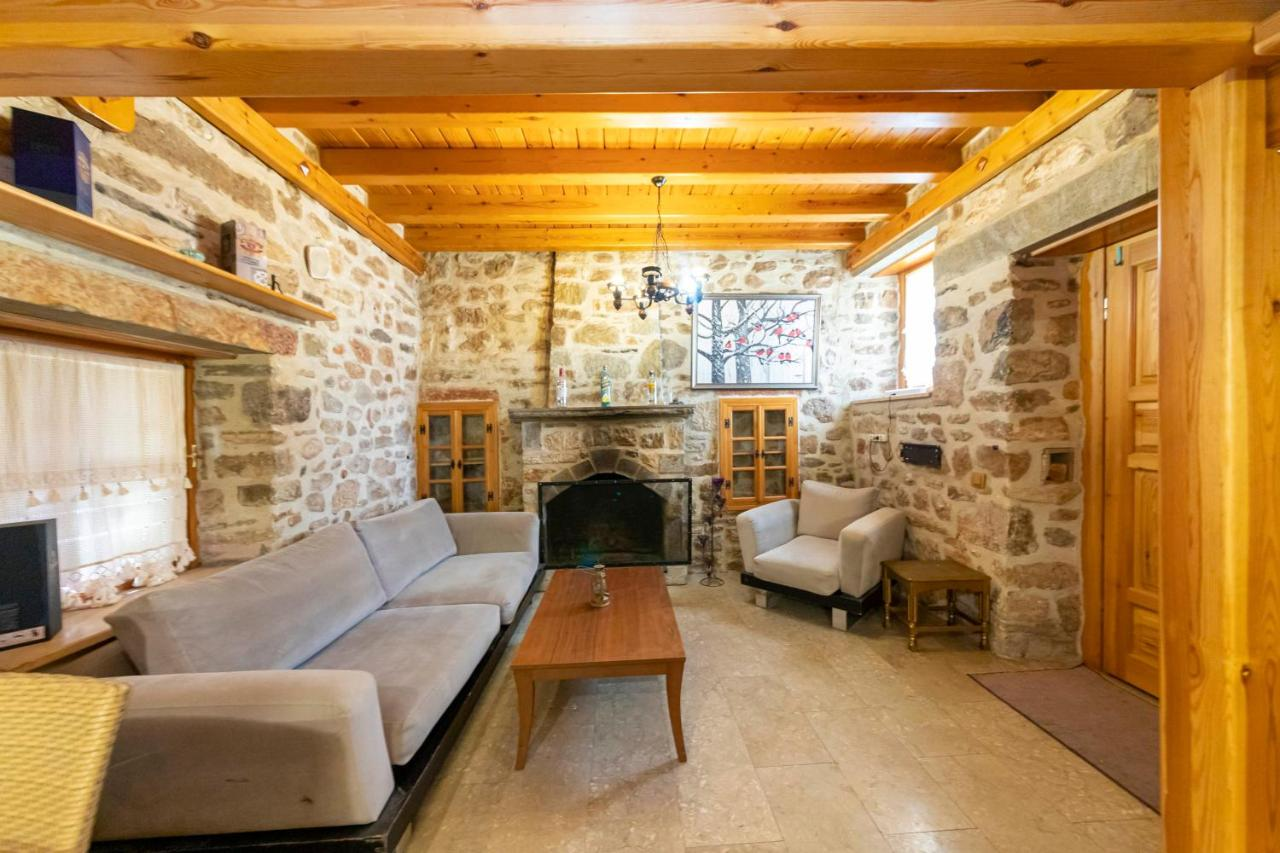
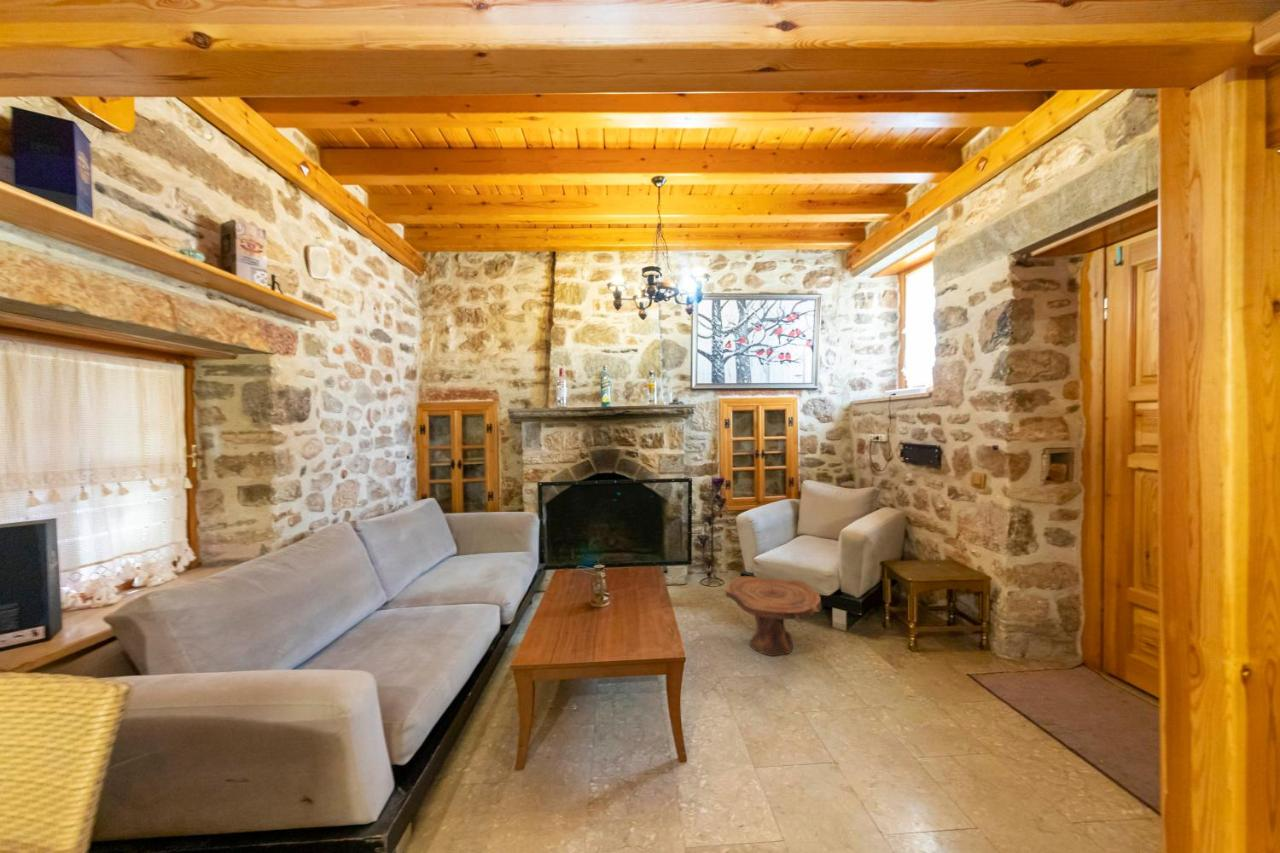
+ side table (775, 620)
